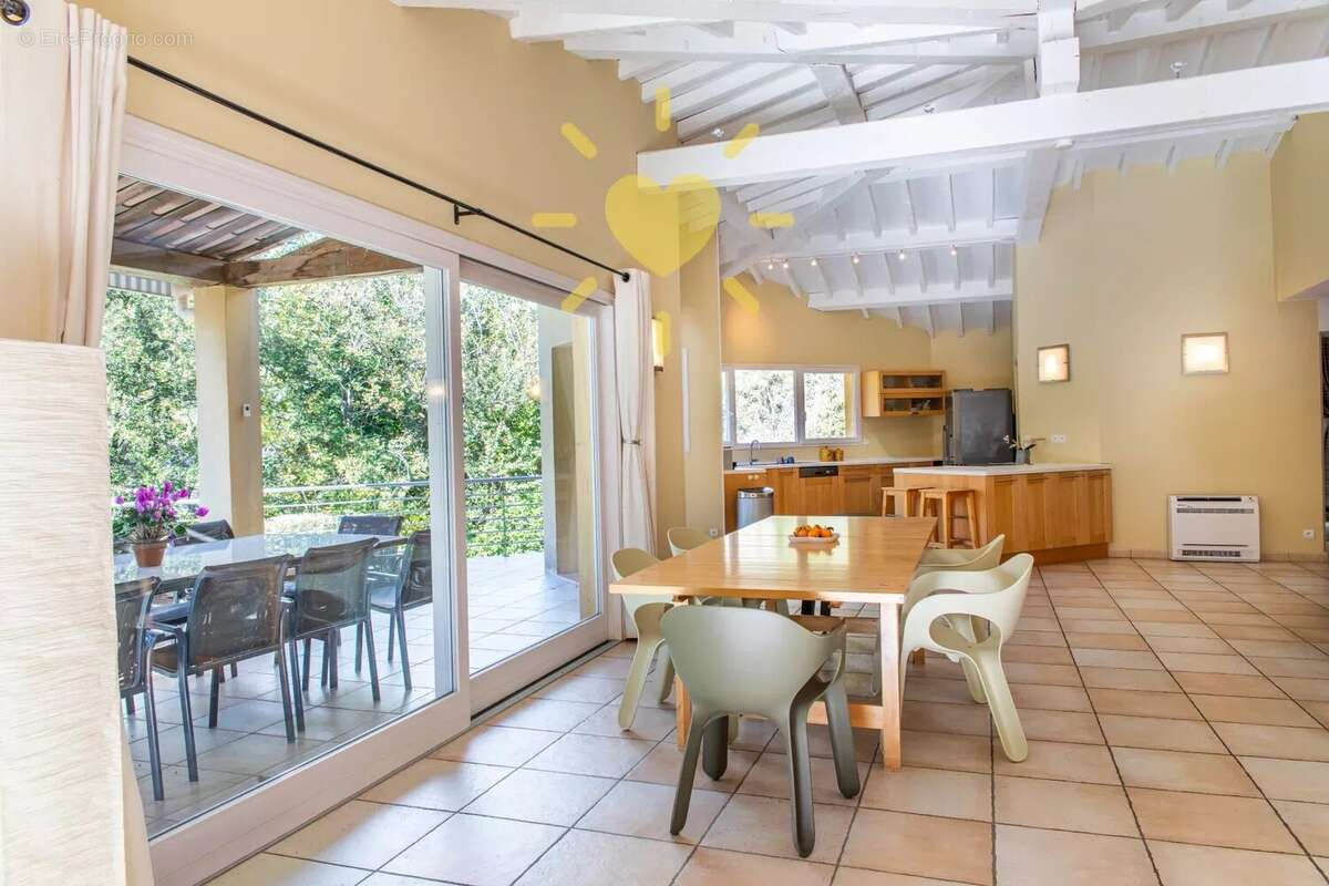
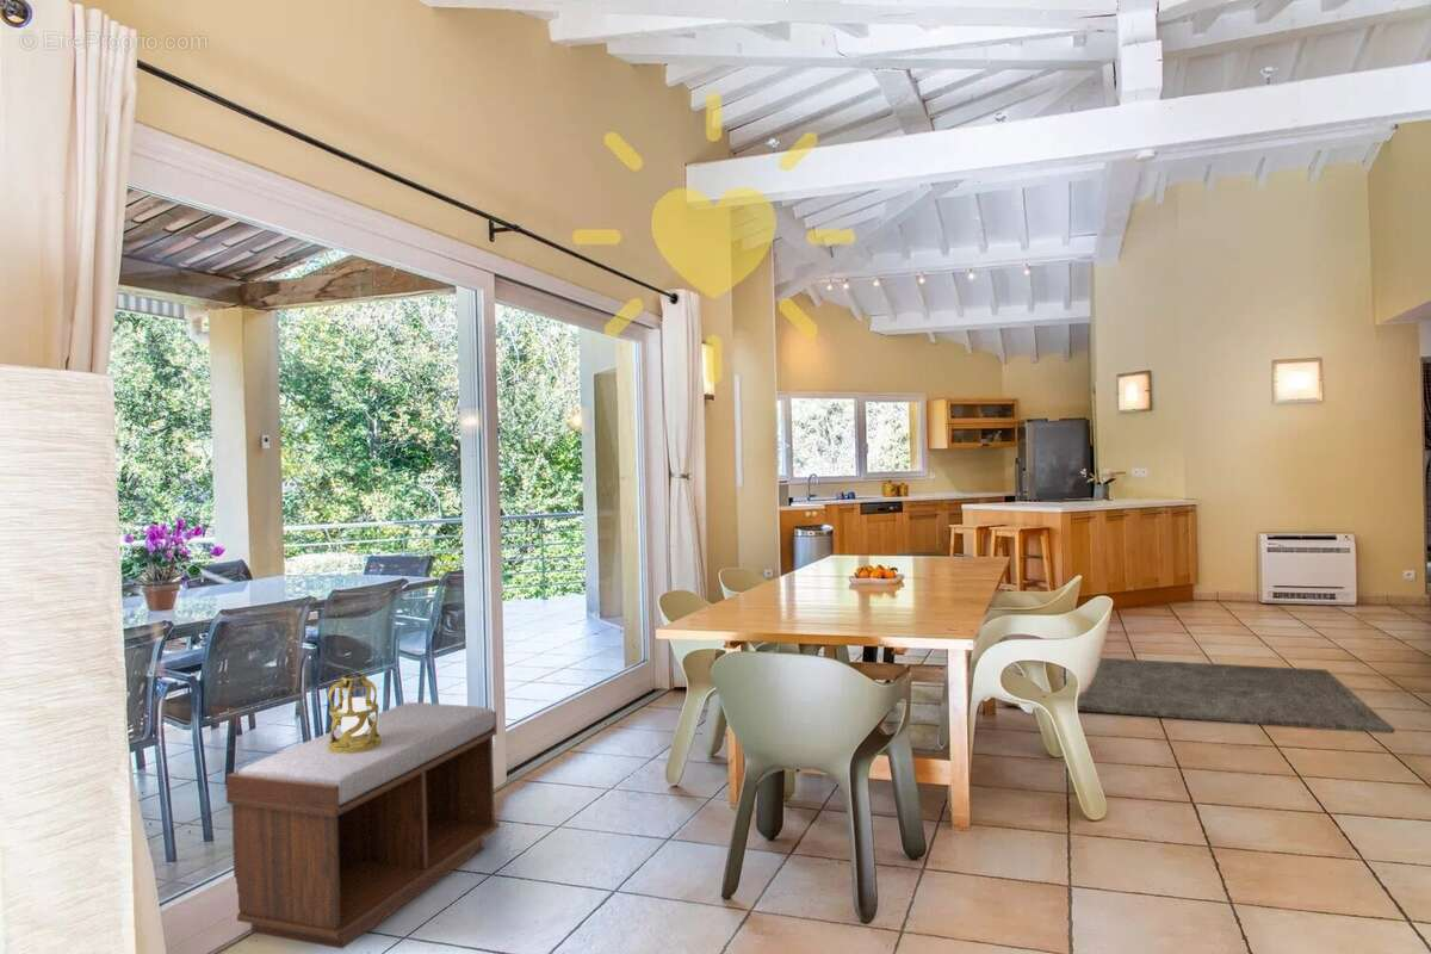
+ rug (1173, 686)
+ lantern (351, 692)
+ bench (379, 807)
